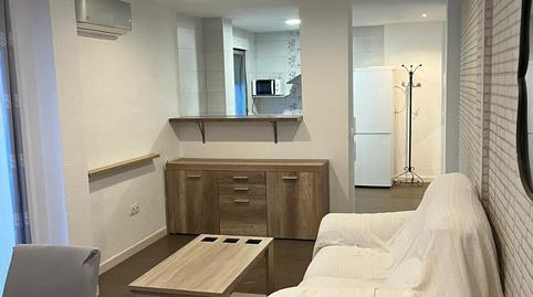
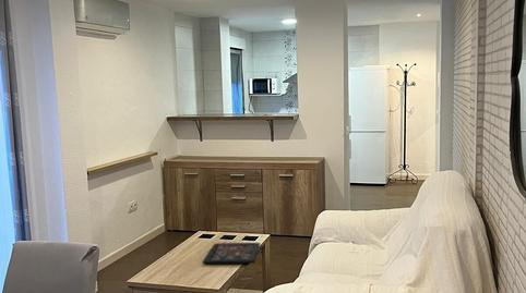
+ decorative tray (232, 252)
